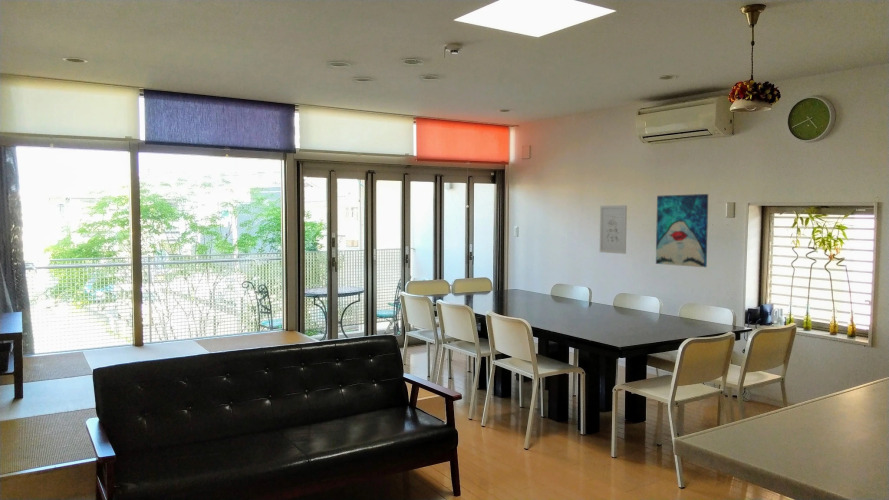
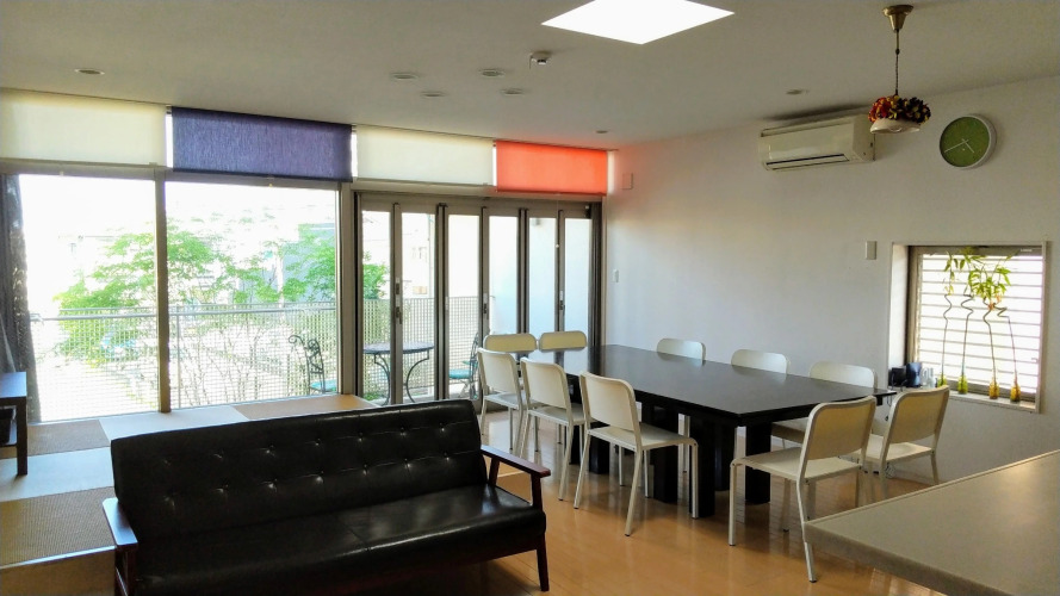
- wall art (612, 229)
- wall art (681, 230)
